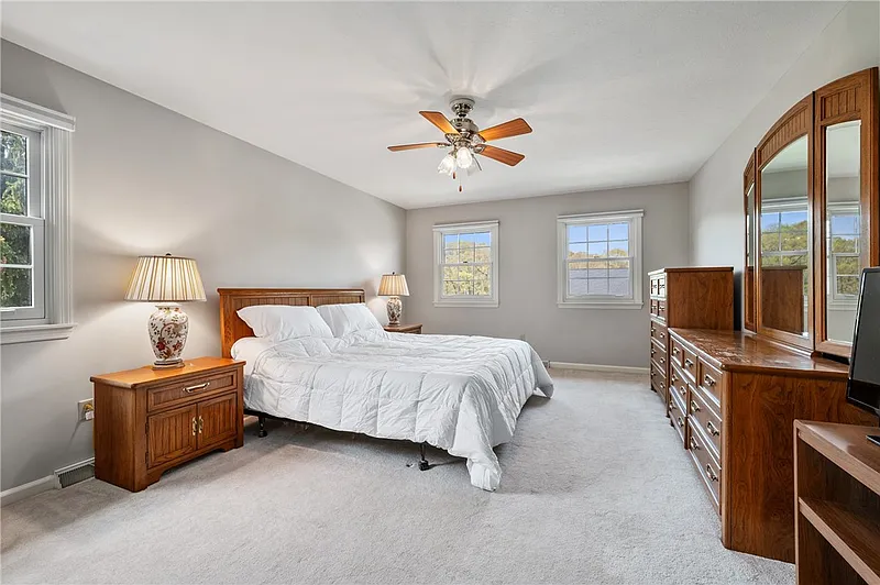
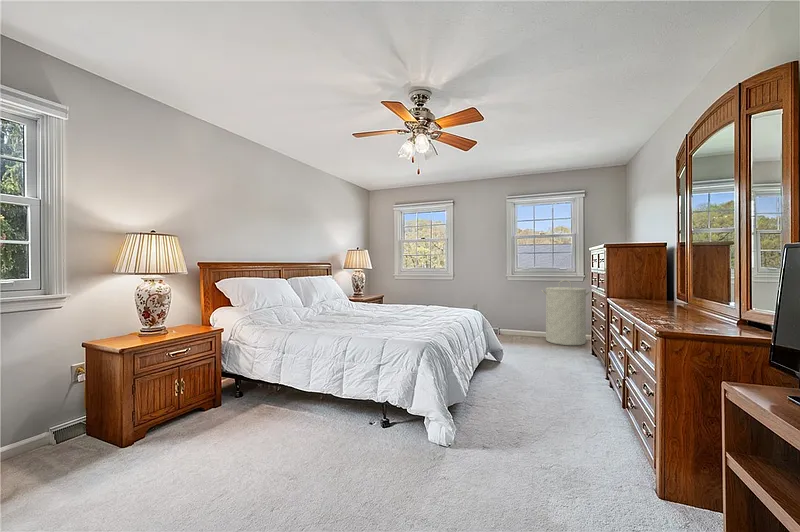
+ laundry hamper (565, 310)
